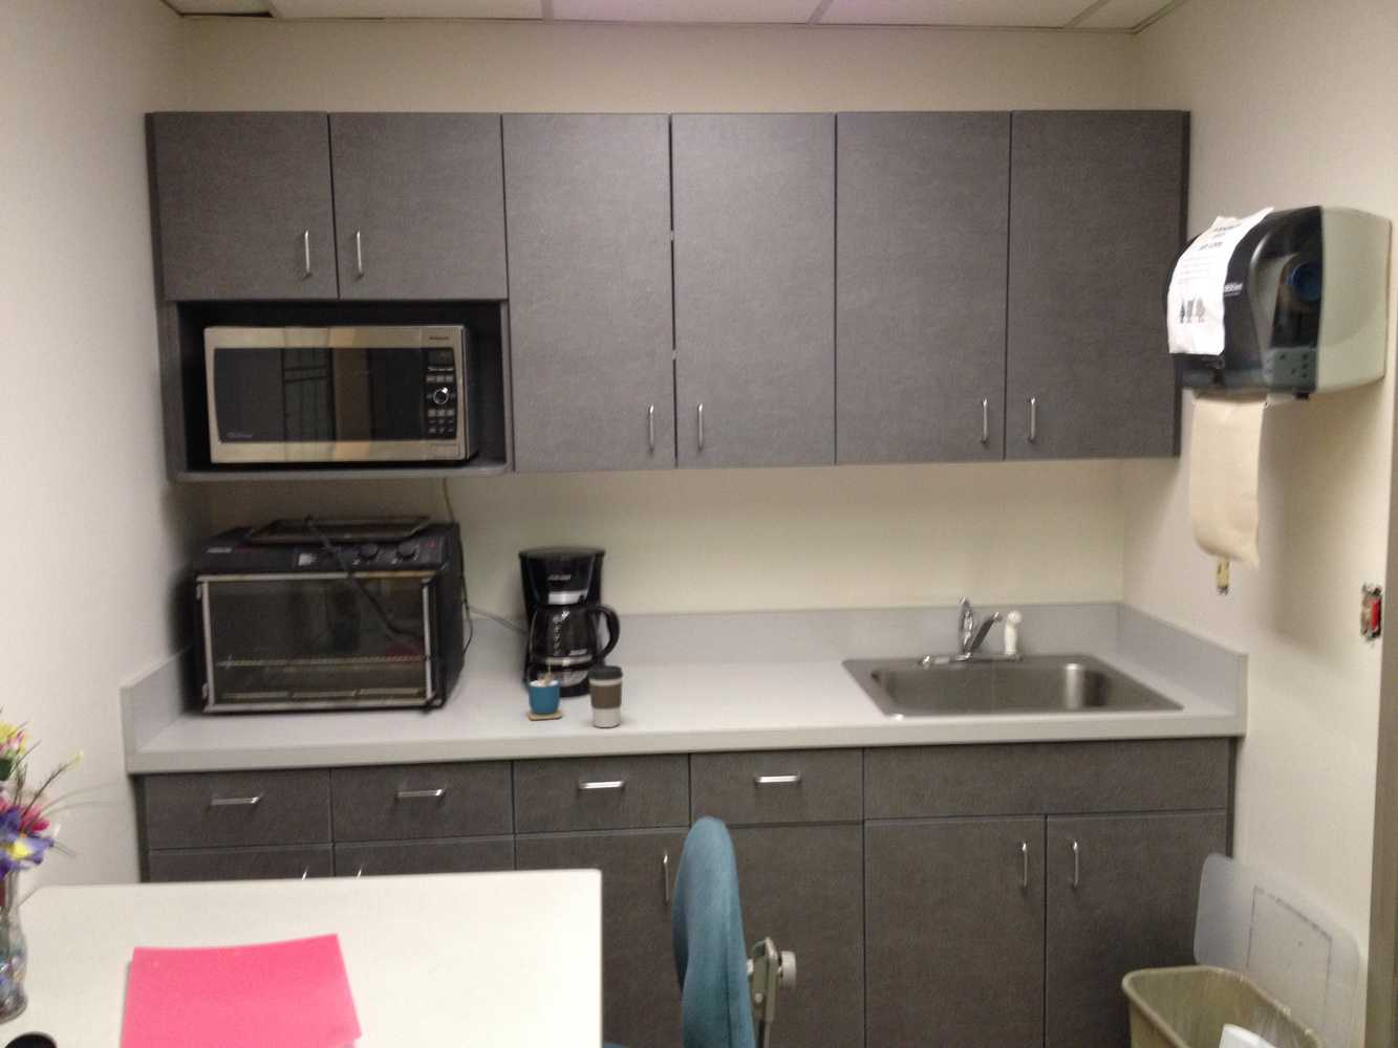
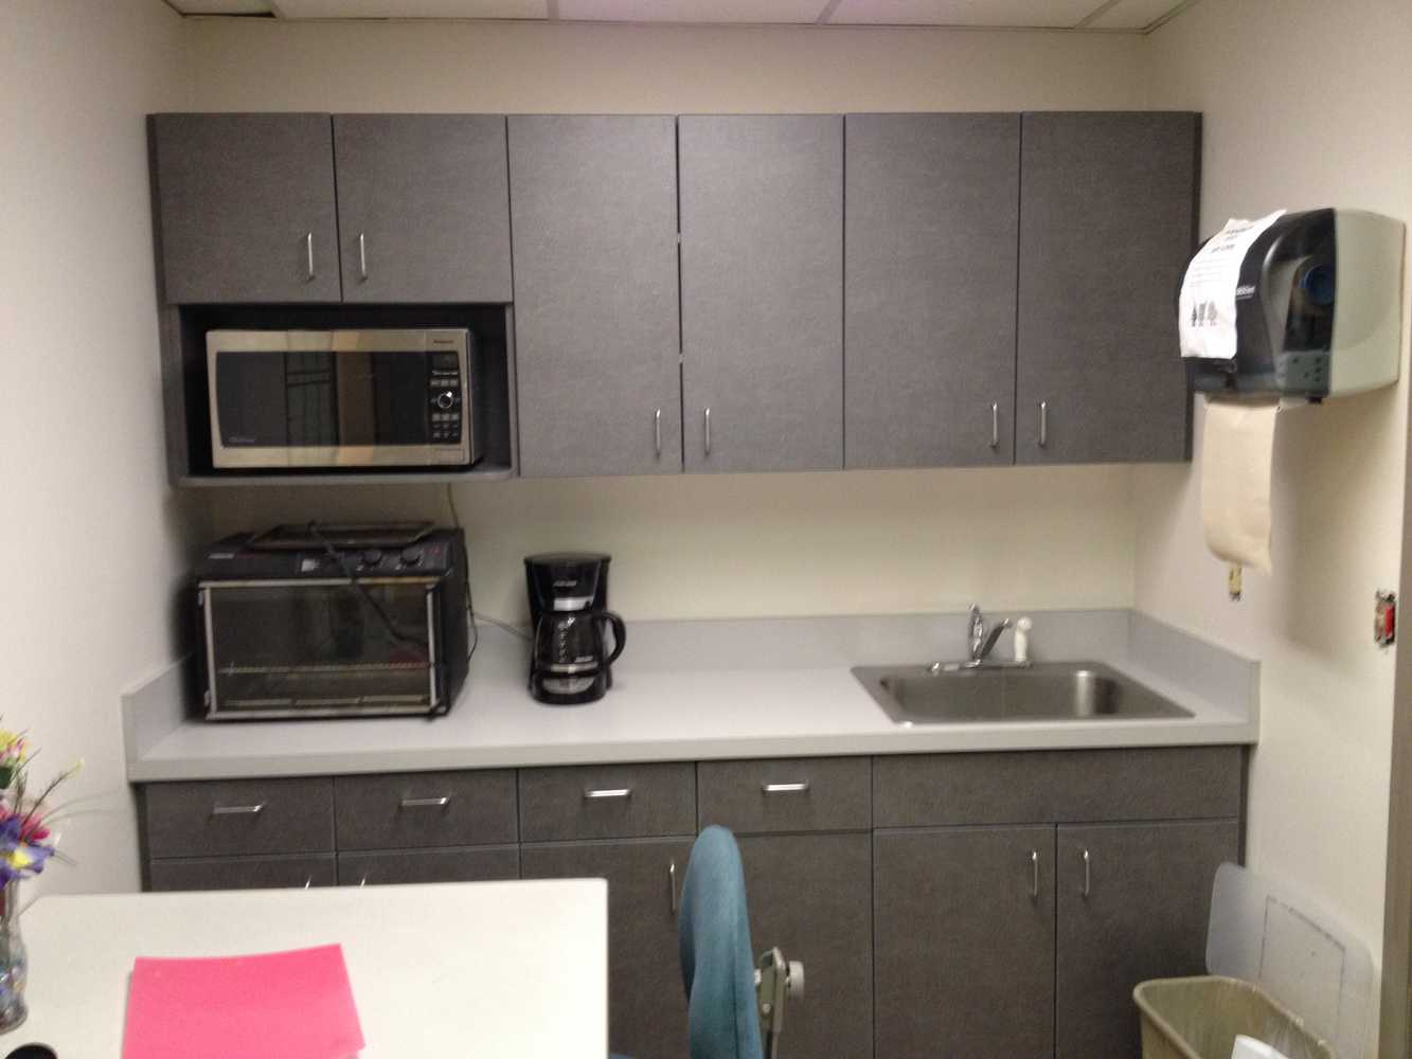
- cup (543, 688)
- coffee cup (605, 696)
